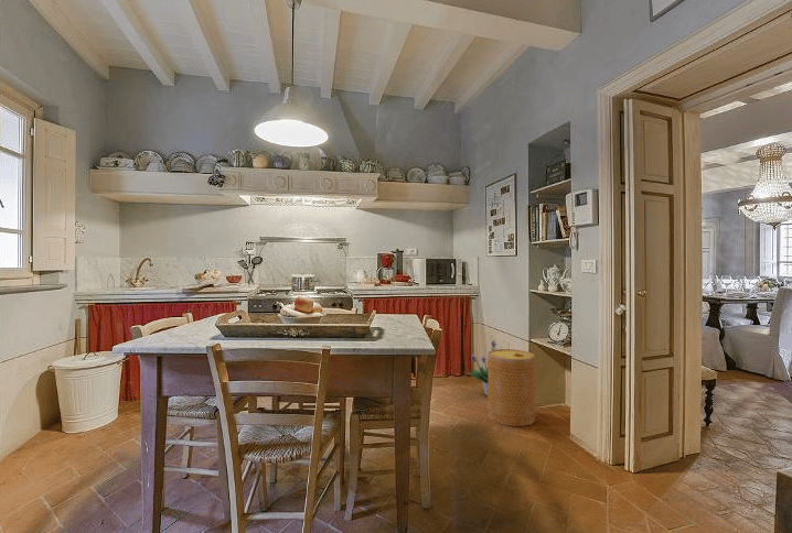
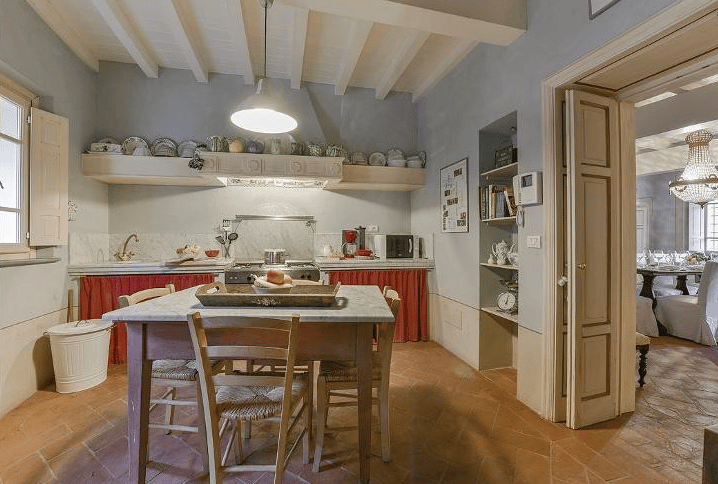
- potted plant (486, 369)
- basket (511, 384)
